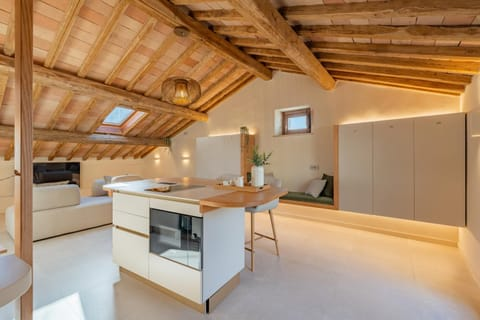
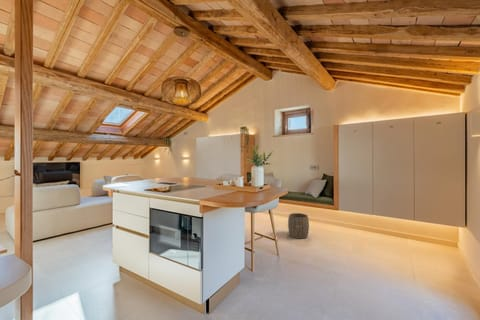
+ woven basket (298, 225)
